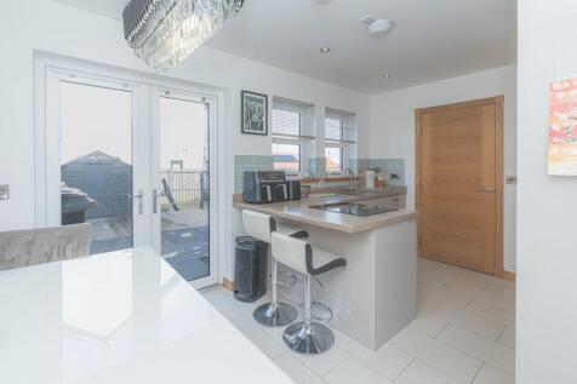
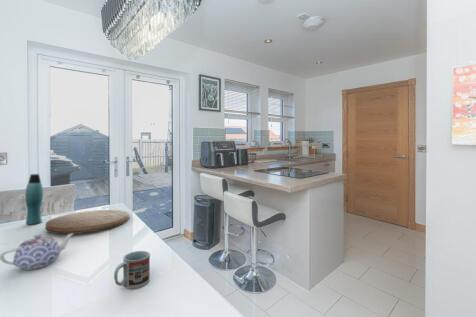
+ cup (132, 270)
+ cutting board (90, 220)
+ teapot (40, 249)
+ bottle (34, 198)
